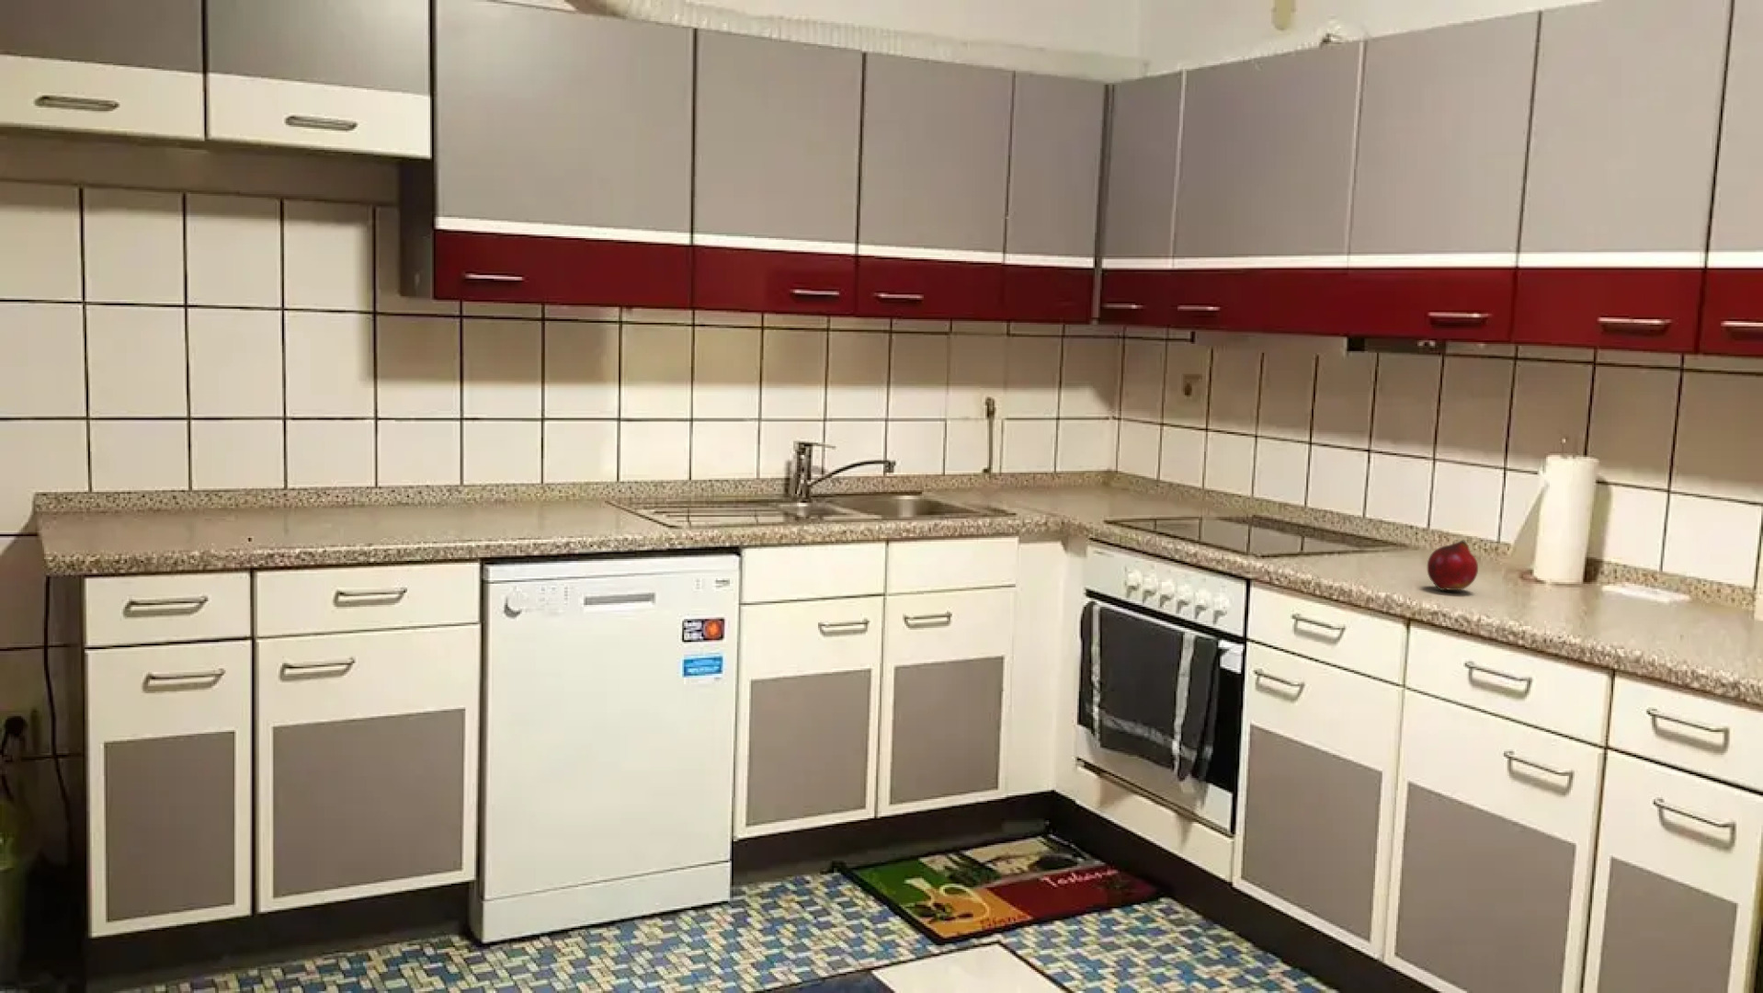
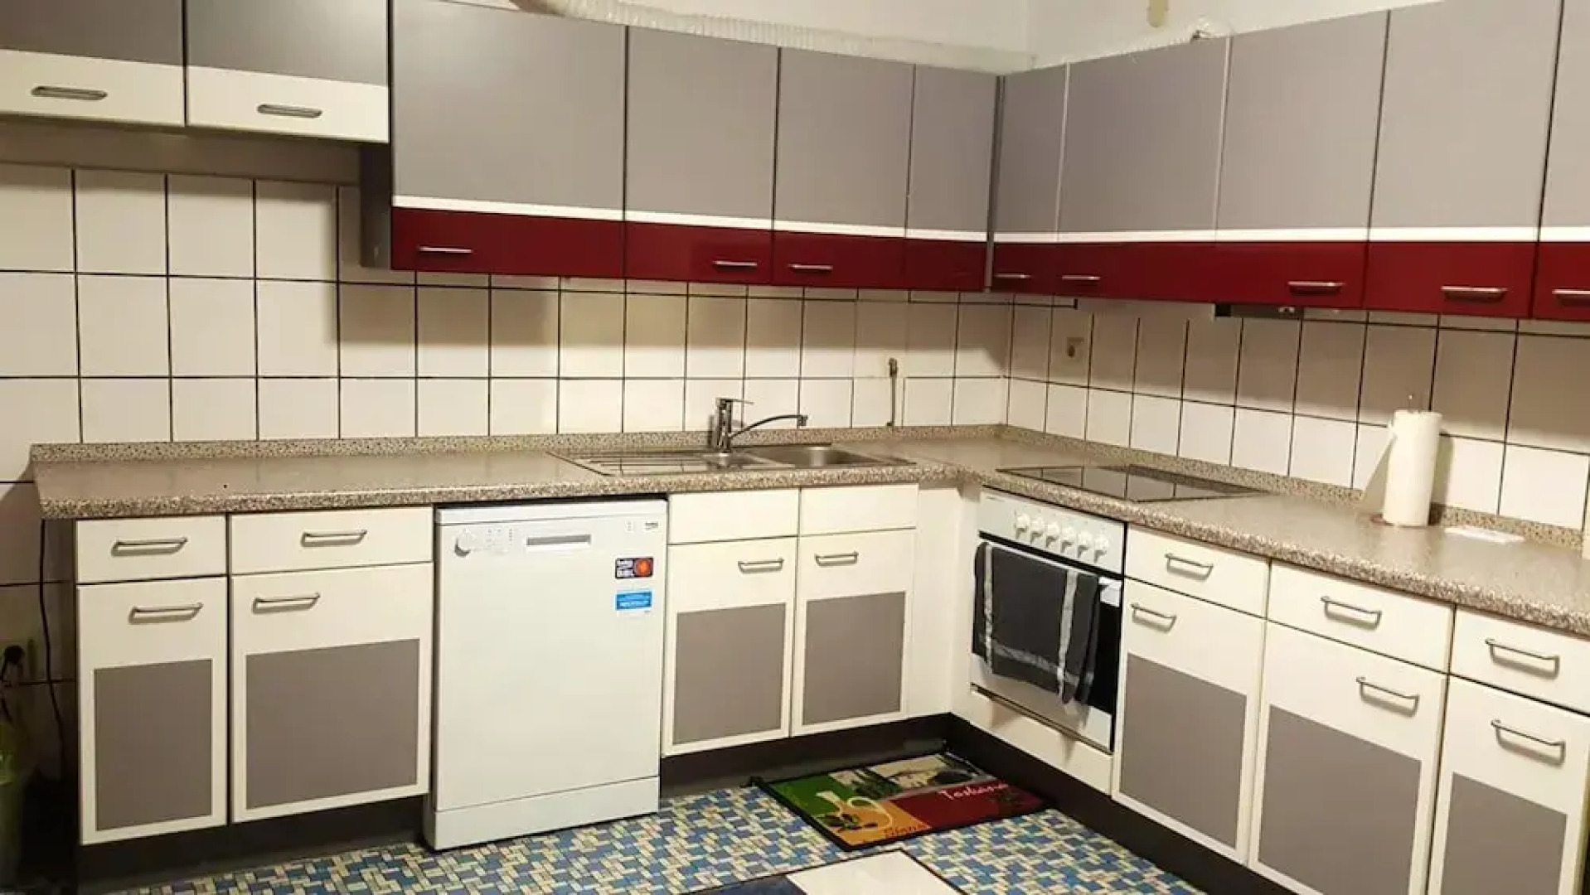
- fruit (1452, 564)
